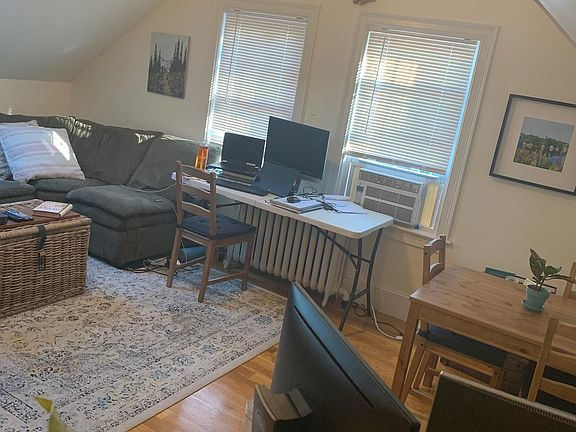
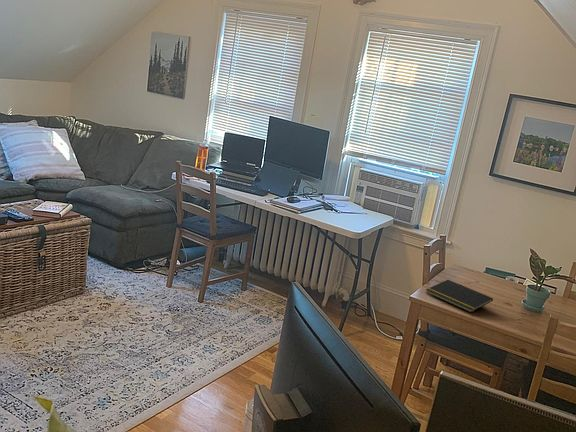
+ notepad (458, 295)
